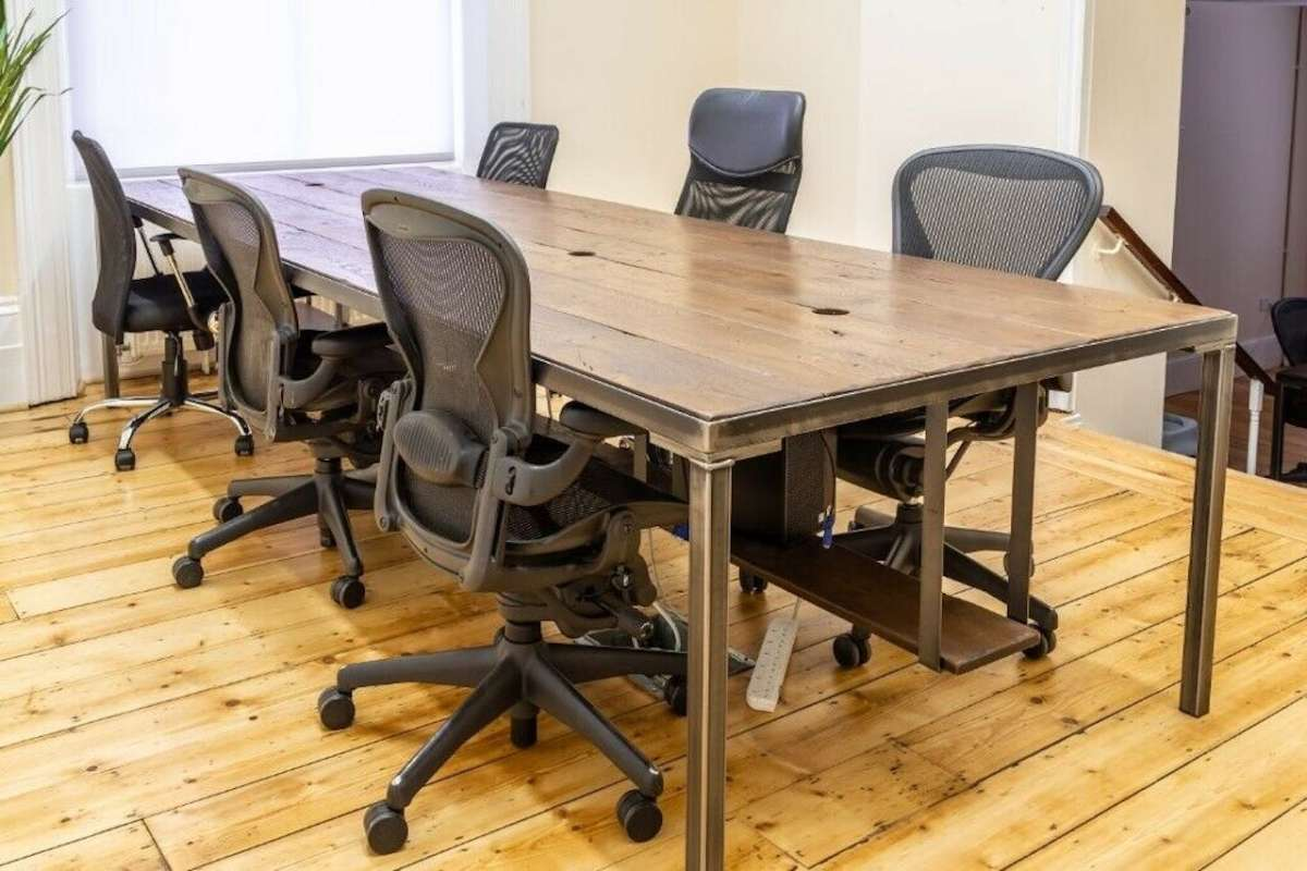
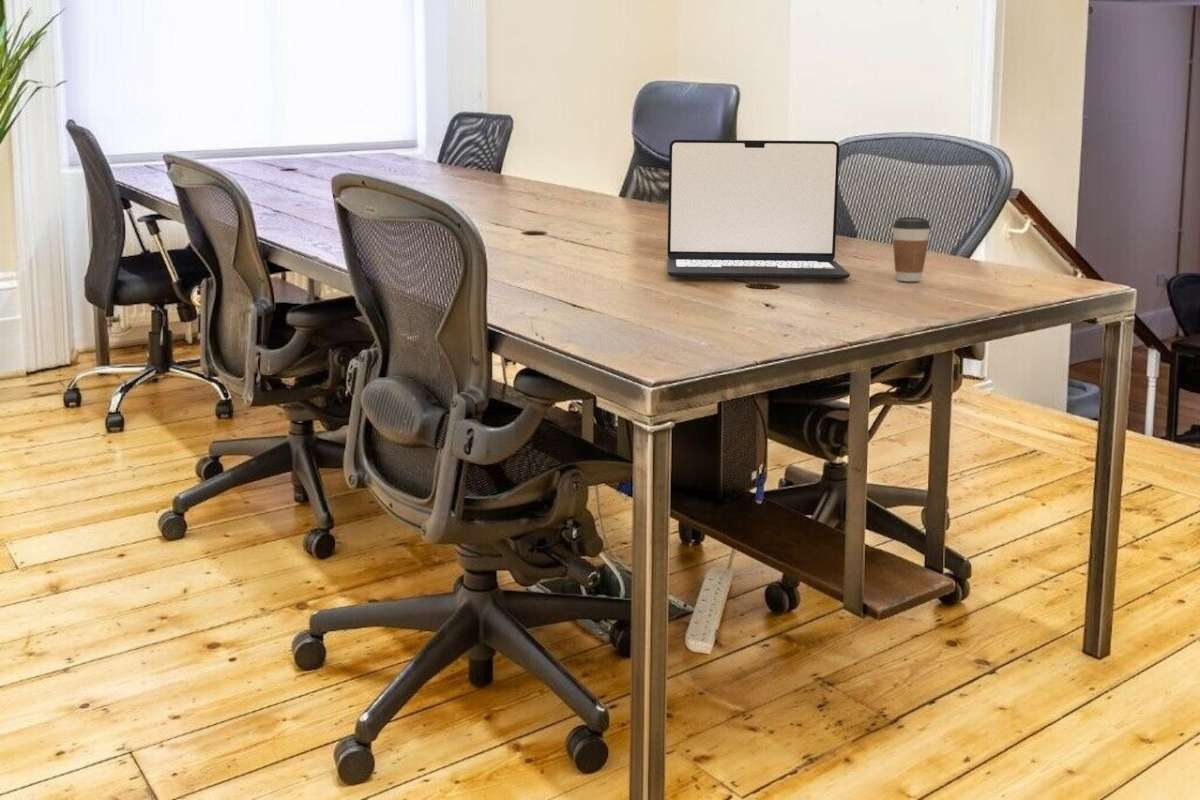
+ laptop (756, 207)
+ coffee cup (910, 249)
